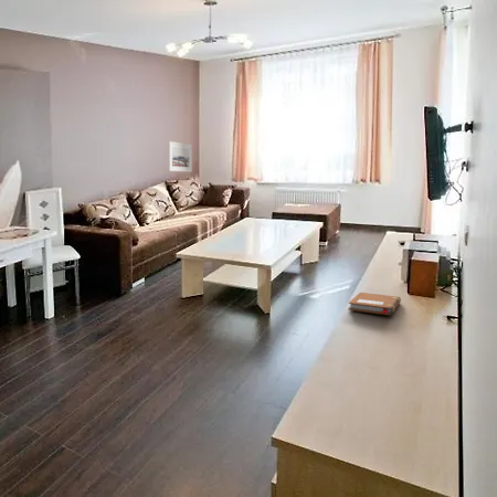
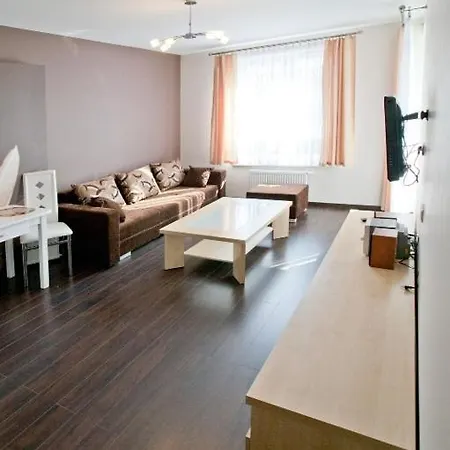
- notebook (374, 303)
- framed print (180, 157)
